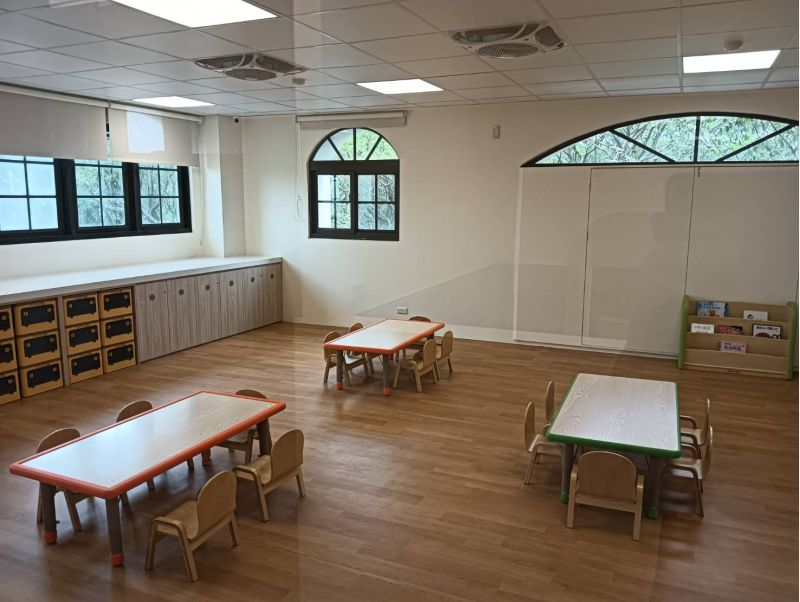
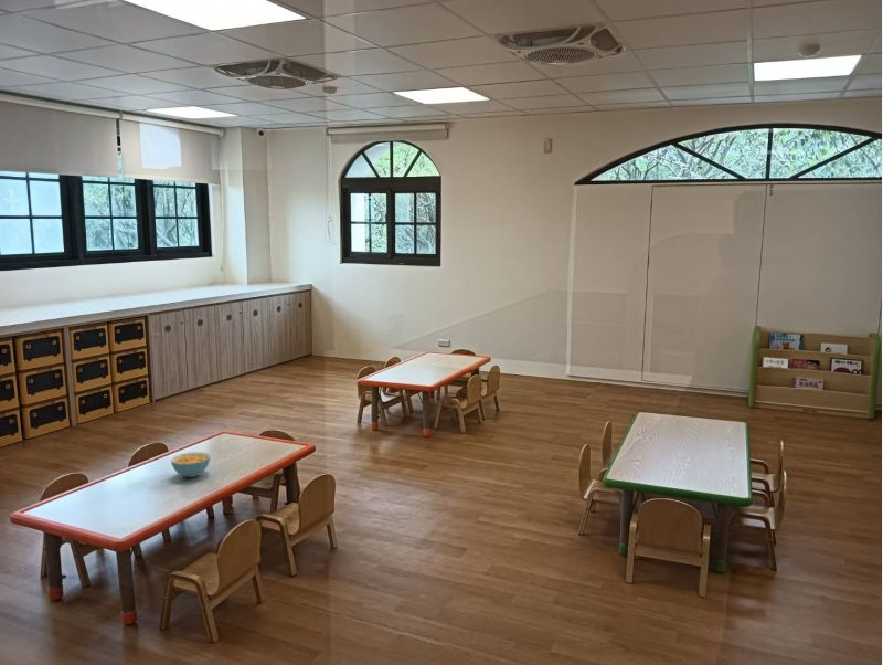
+ cereal bowl (191, 466)
